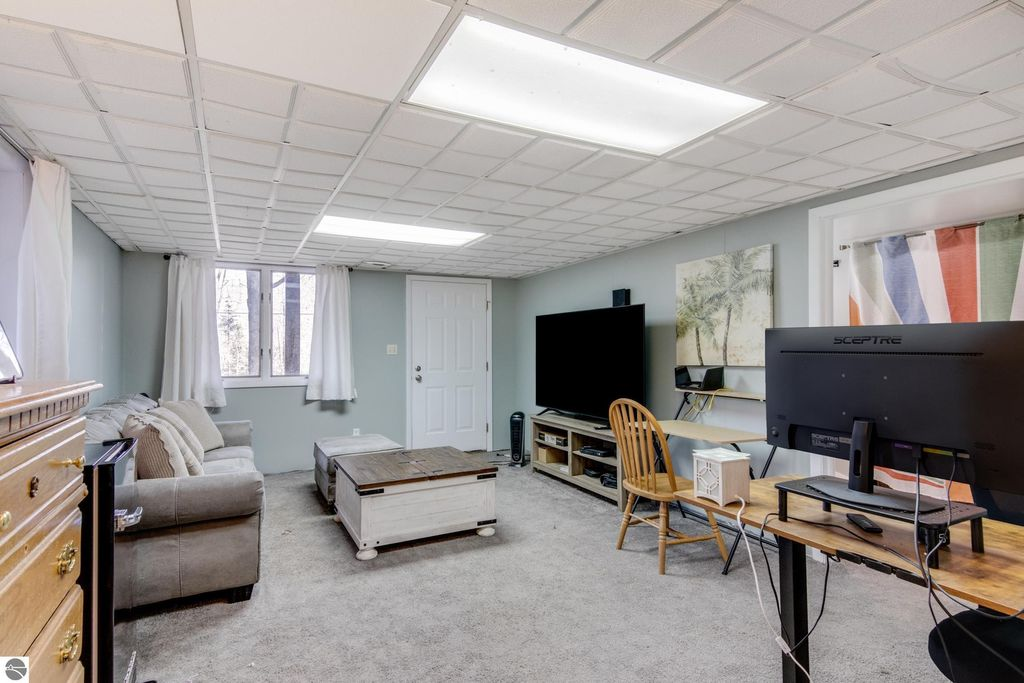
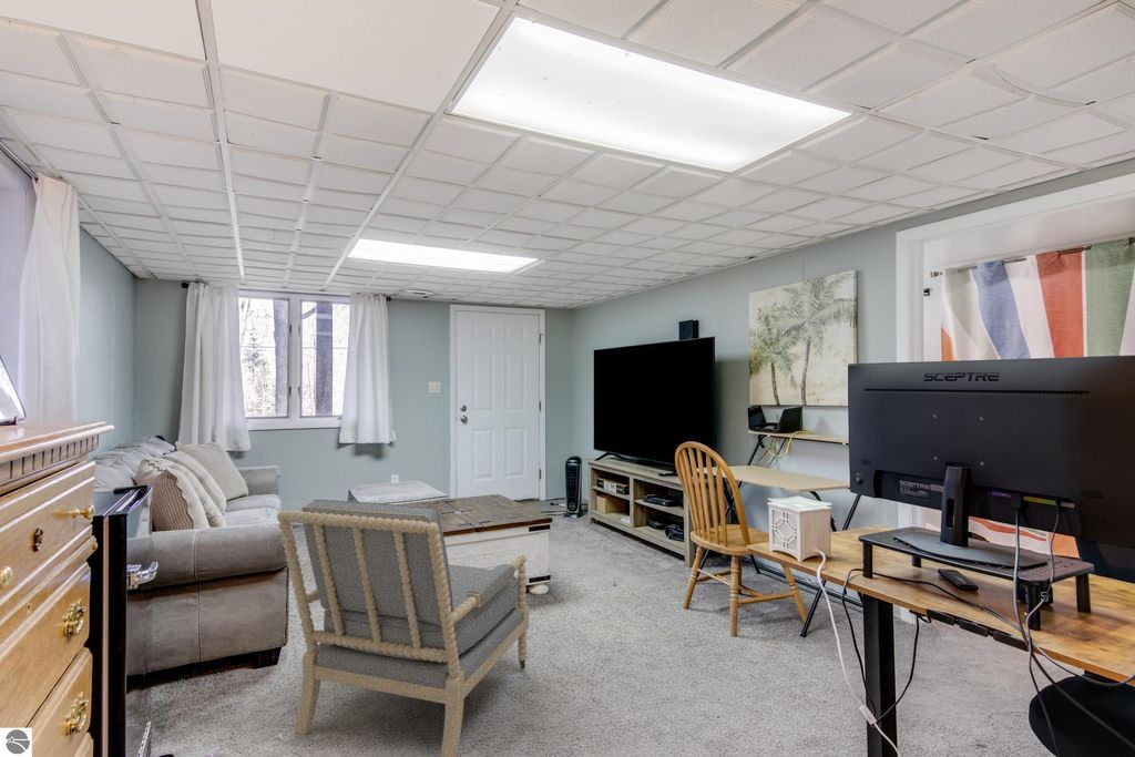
+ armchair (417, 595)
